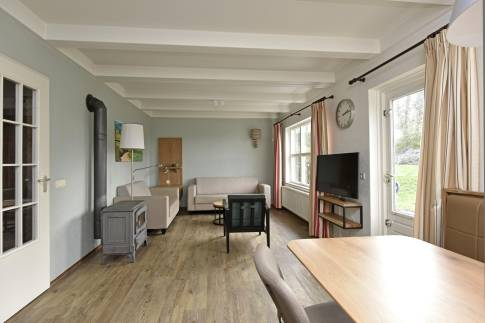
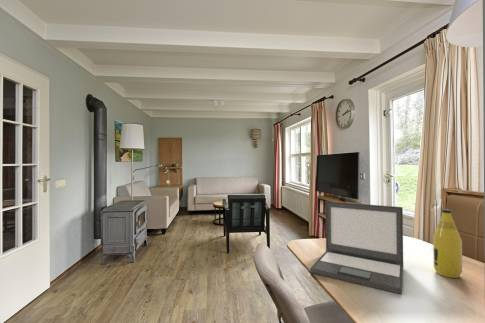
+ laptop (357, 239)
+ bottle (447, 241)
